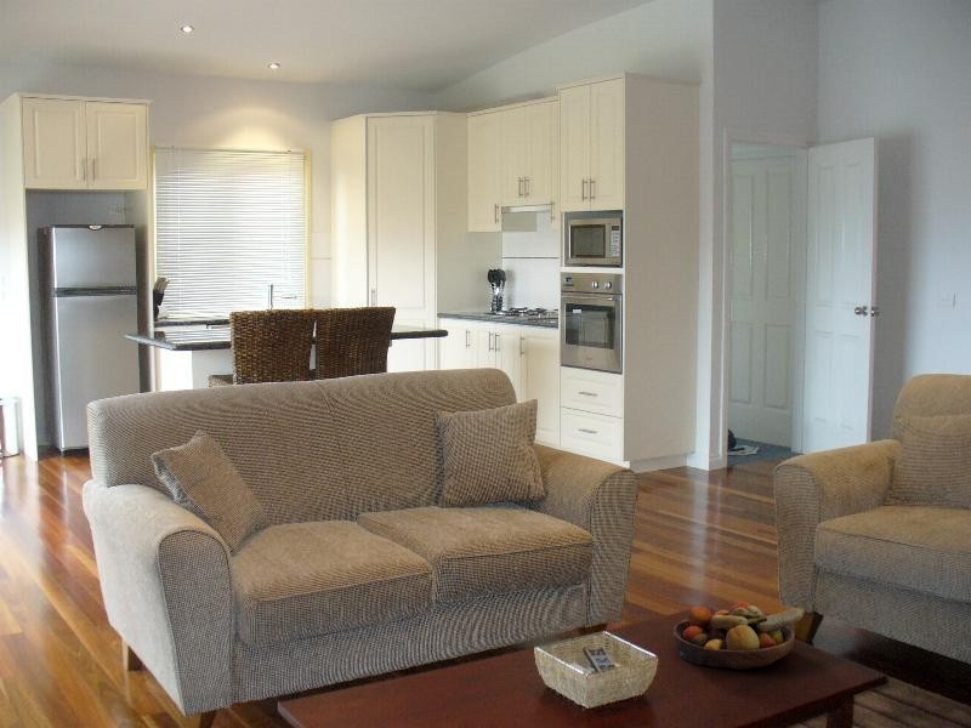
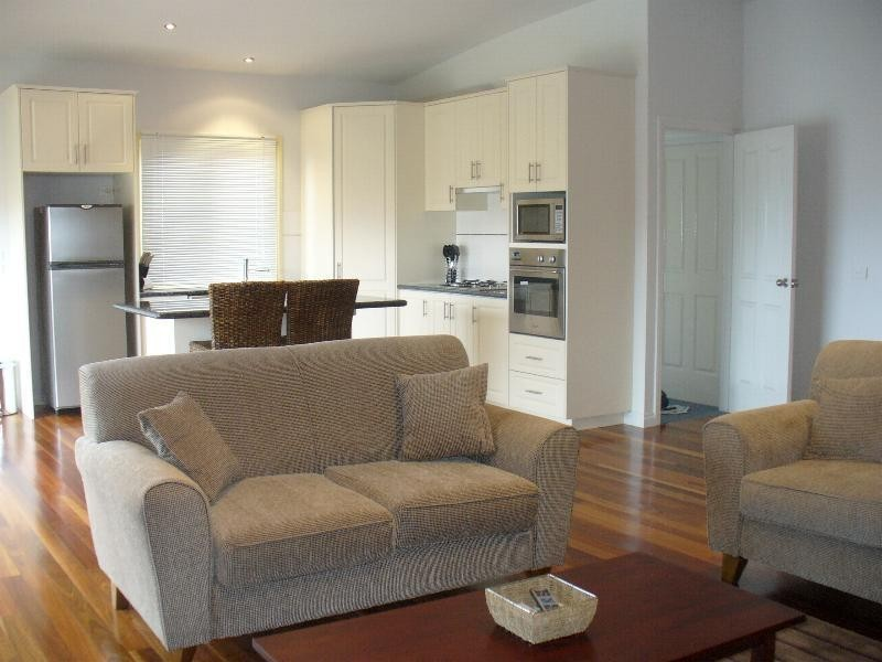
- fruit bowl (733, 626)
